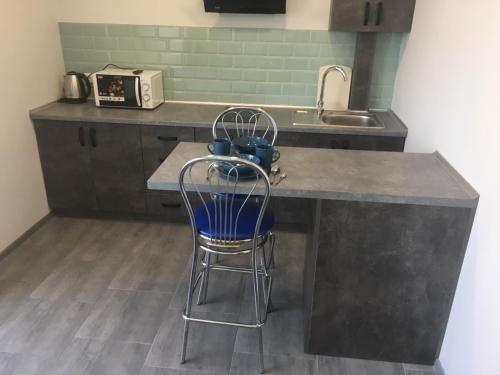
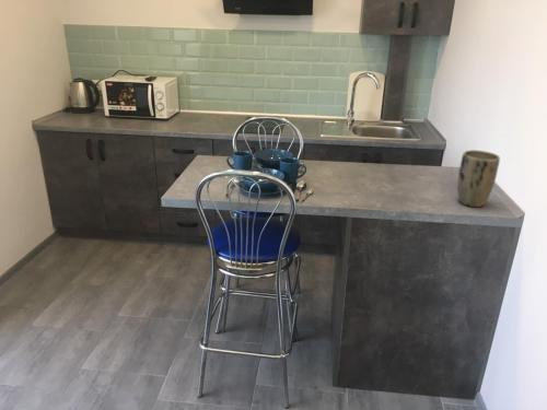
+ plant pot (476, 178)
